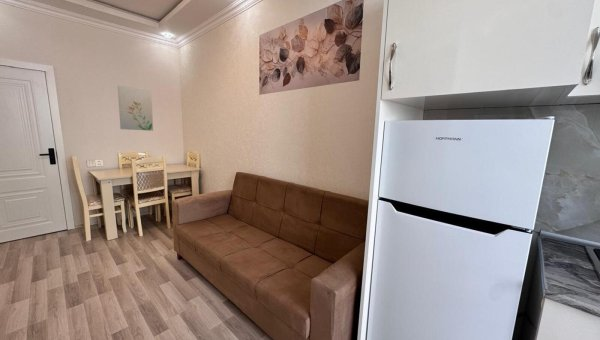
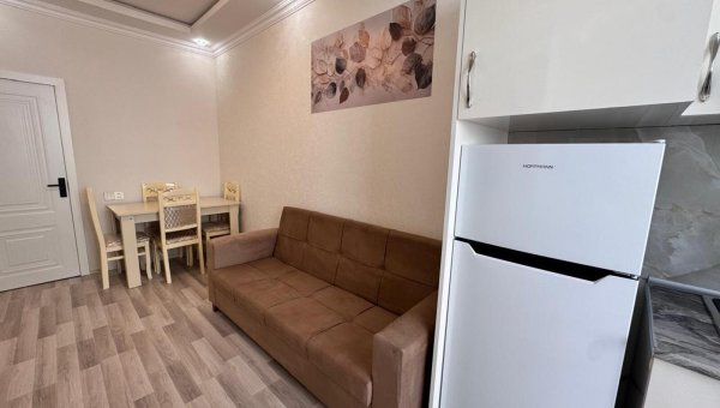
- wall art (136, 109)
